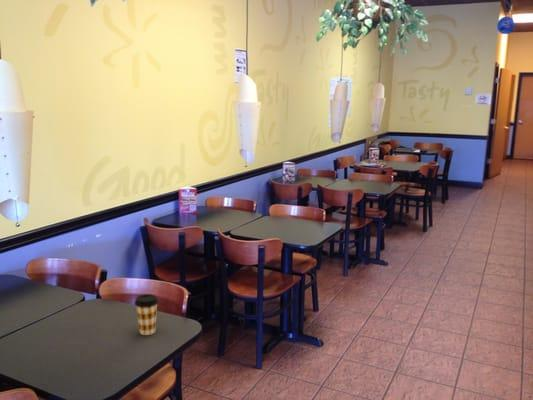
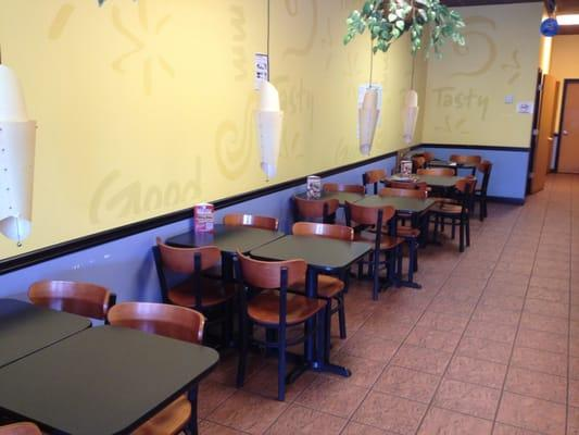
- coffee cup (146, 314)
